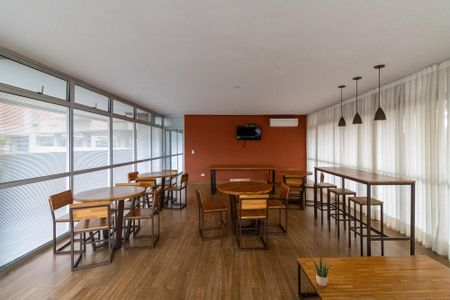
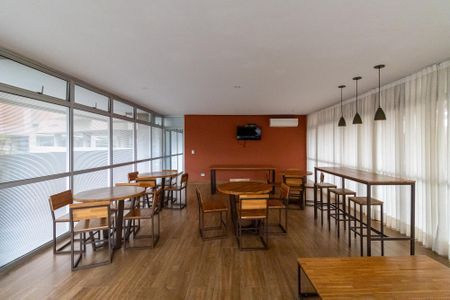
- potted plant (321, 270)
